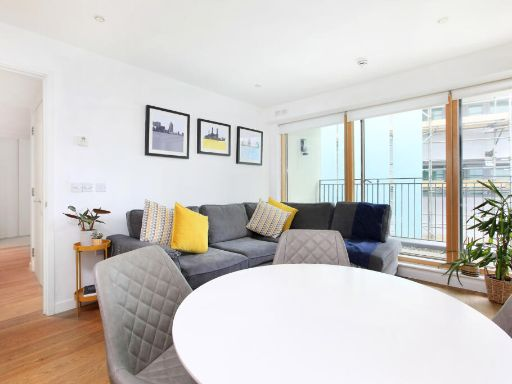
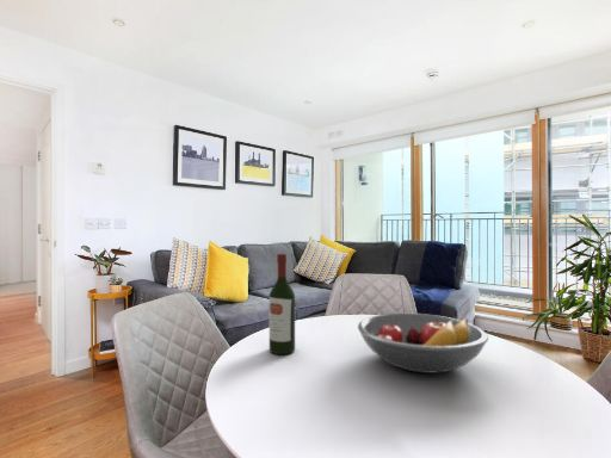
+ wine bottle (282, 302)
+ fruit bowl (419, 340)
